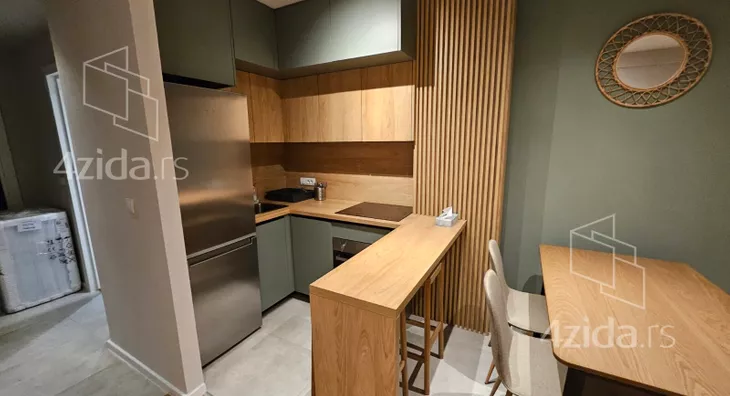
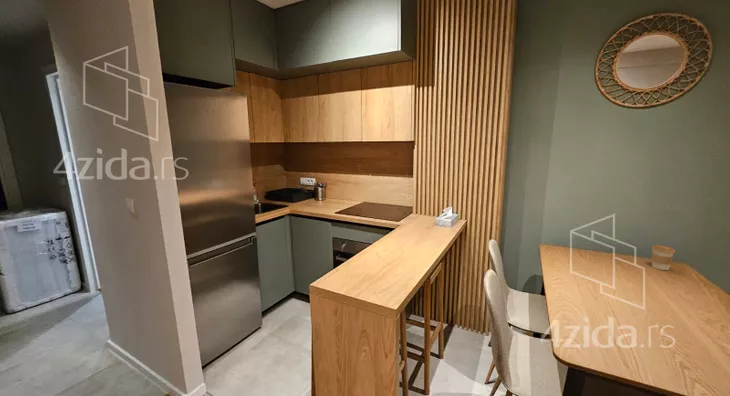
+ coffee cup (662, 256)
